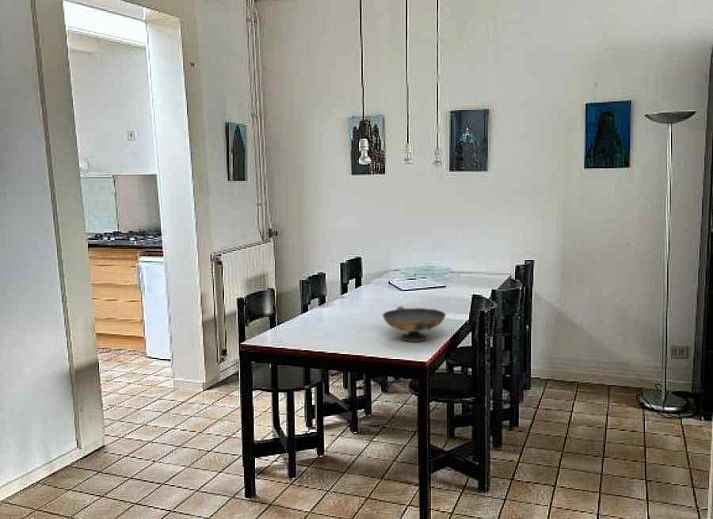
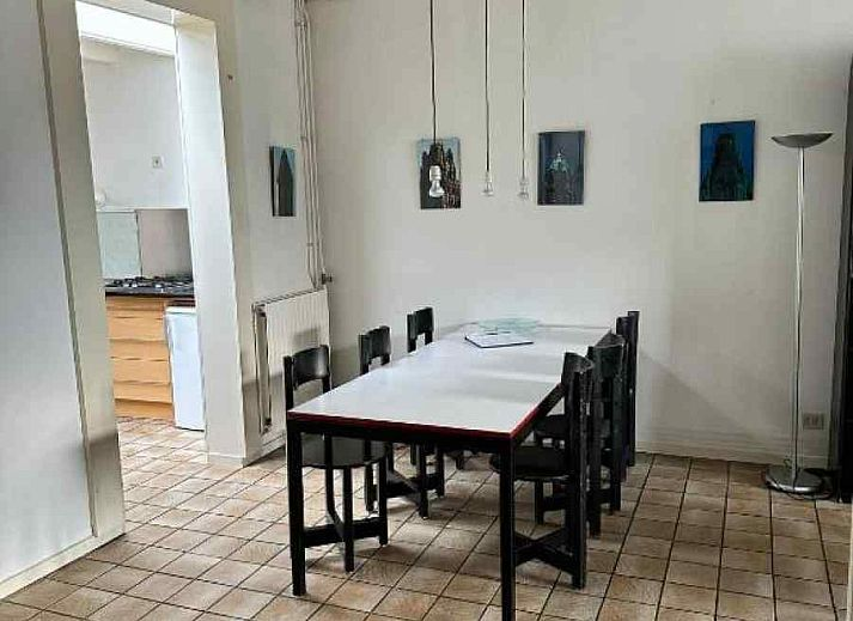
- decorative bowl (414, 326)
